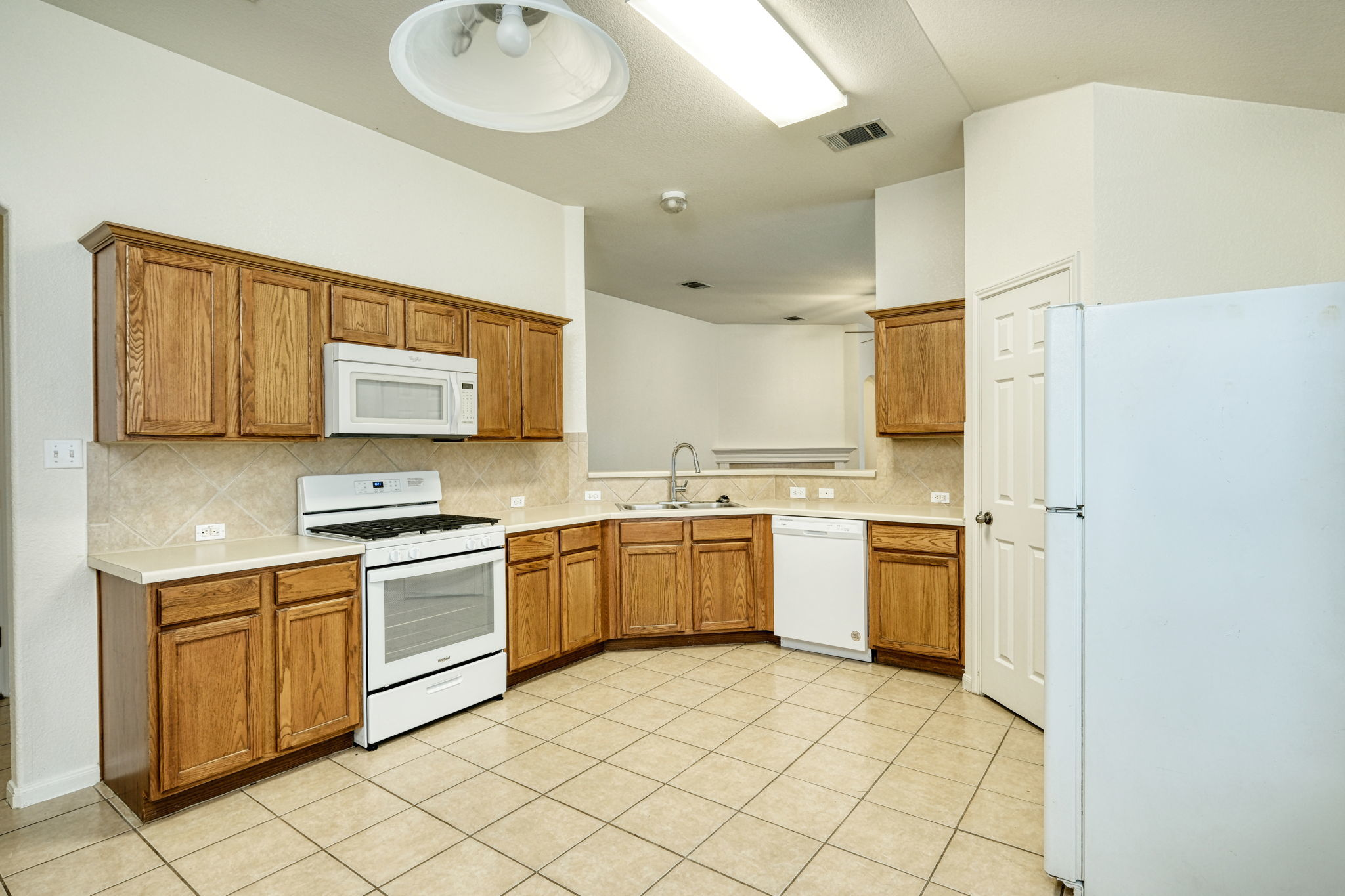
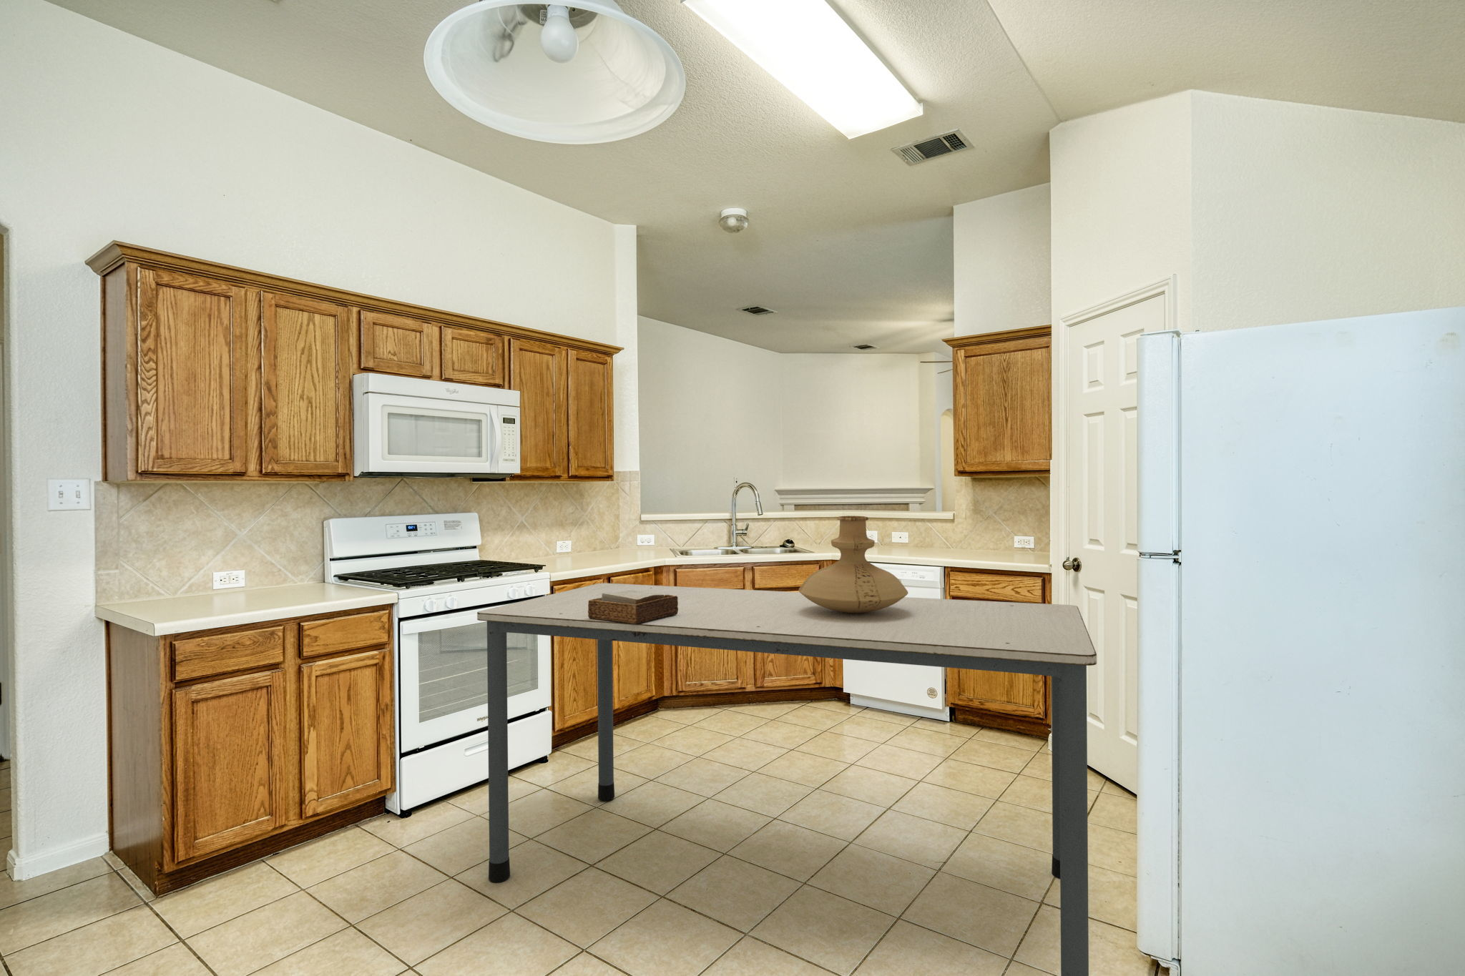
+ dining table (786, 655)
+ napkin holder (633, 603)
+ vase (852, 563)
